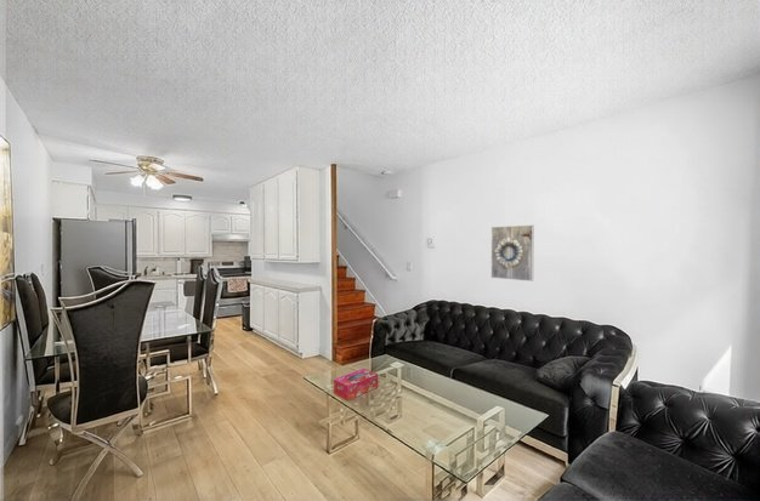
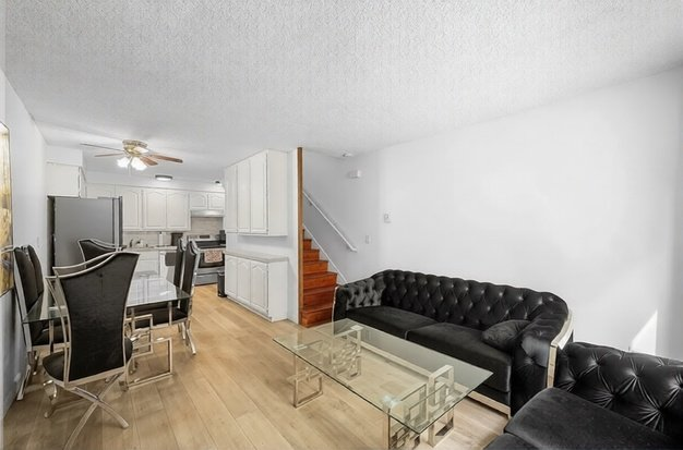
- tissue box (356, 383)
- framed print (511, 252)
